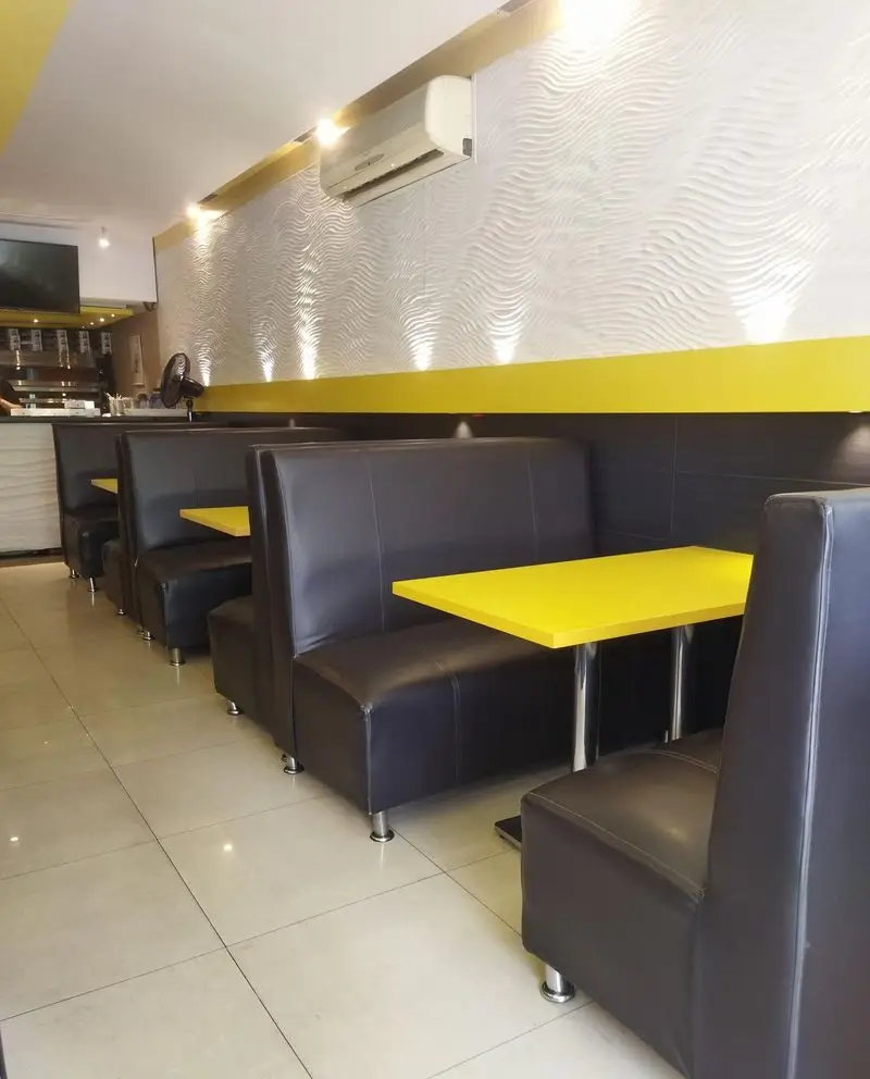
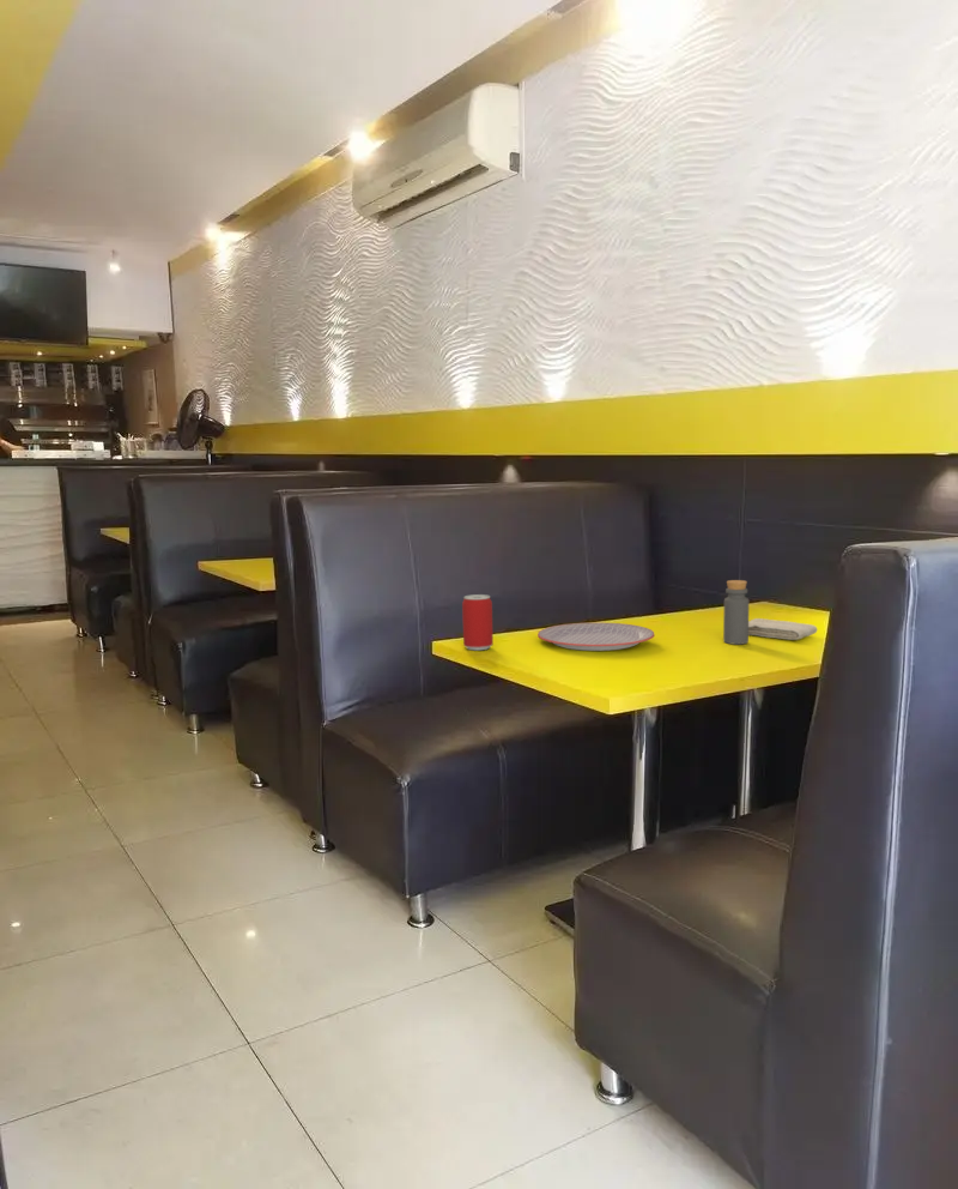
+ washcloth (775, 628)
+ beer can (477, 622)
+ bottle (735, 611)
+ plate (595, 636)
